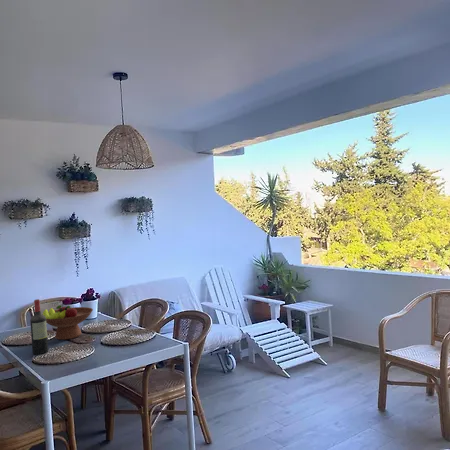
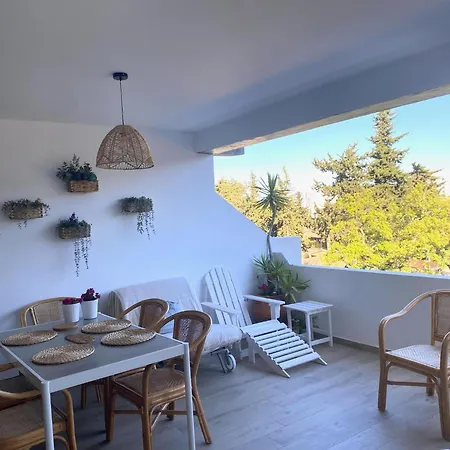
- wine bottle (38, 326)
- fruit bowl (67, 320)
